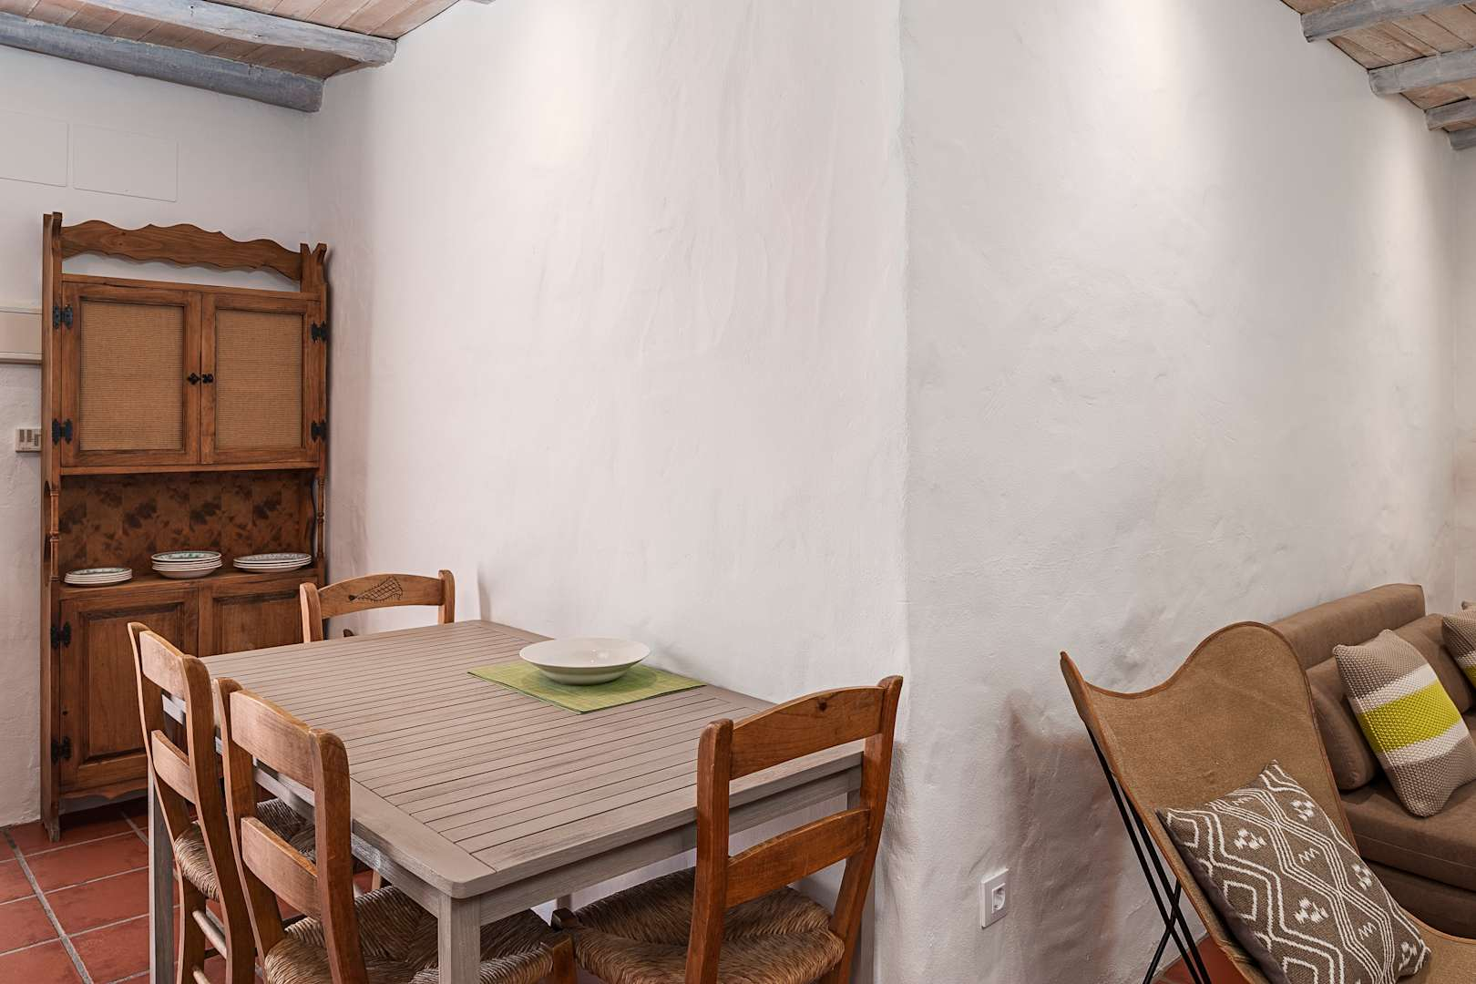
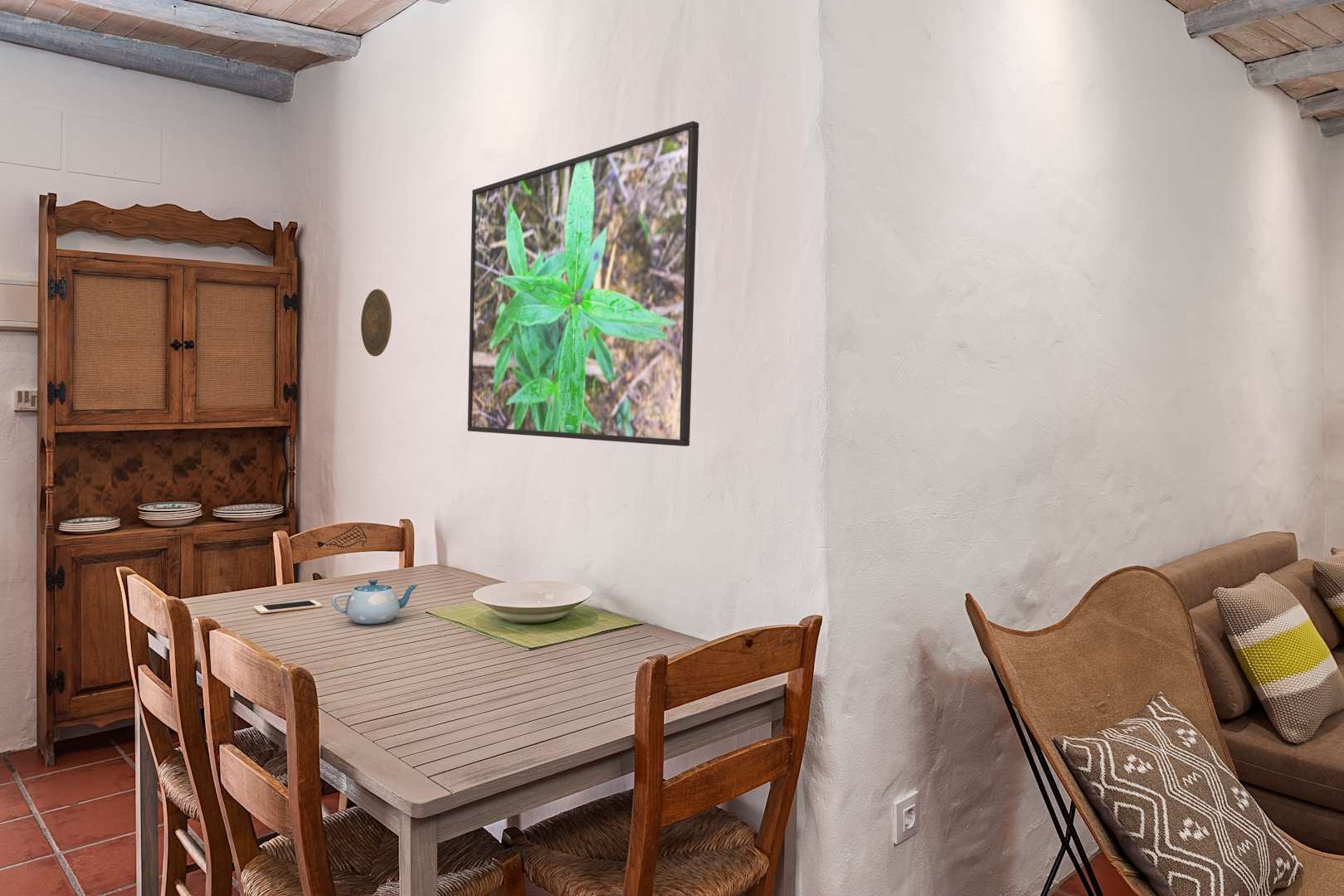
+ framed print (565, 299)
+ cell phone (288, 606)
+ chinaware (375, 600)
+ decorative plate (373, 322)
